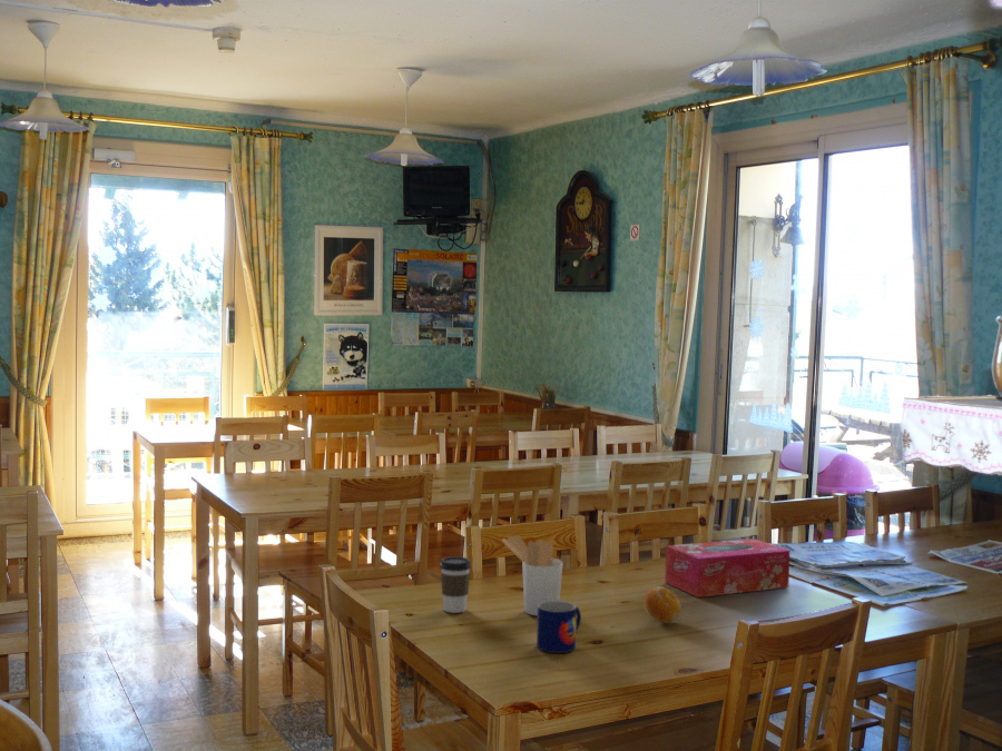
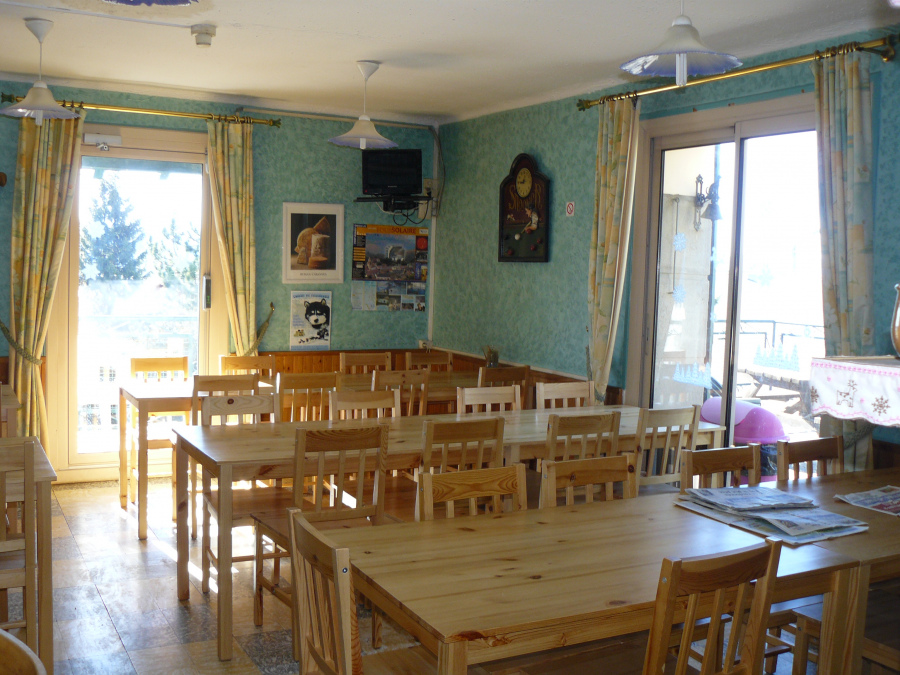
- fruit (661, 604)
- utensil holder (532, 573)
- coffee cup (454, 584)
- tissue box (727, 566)
- mug (561, 624)
